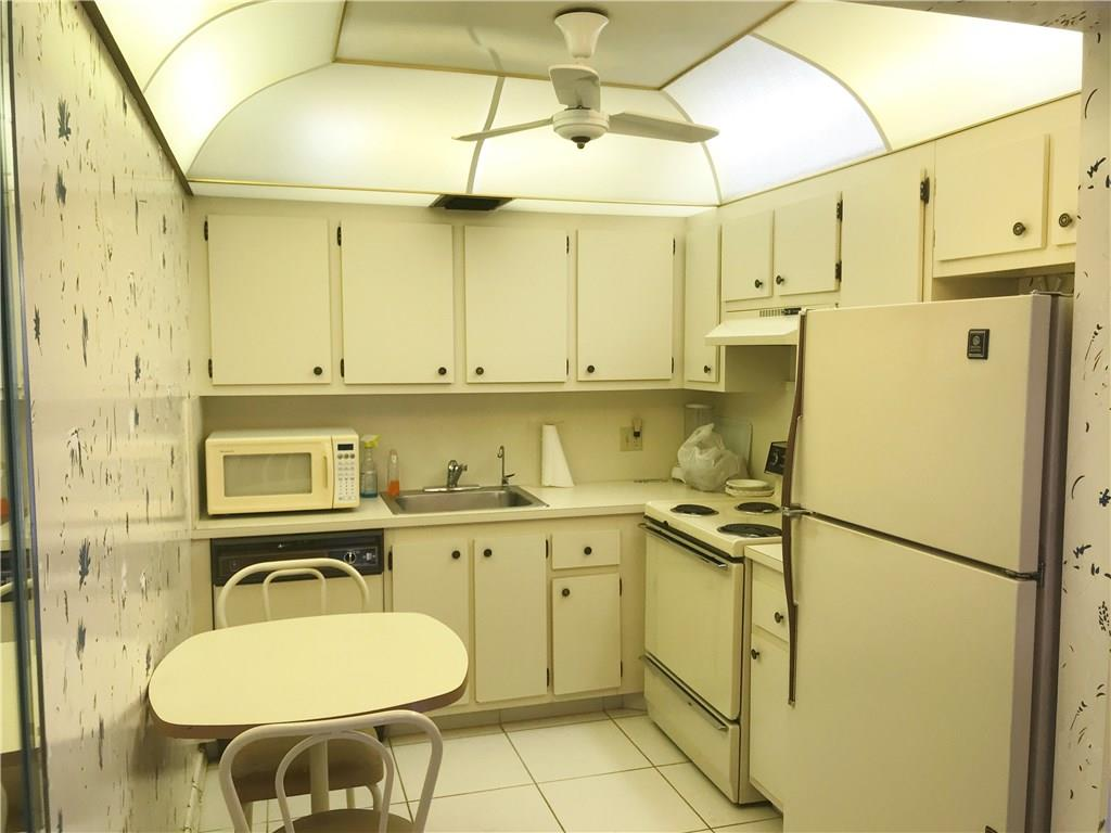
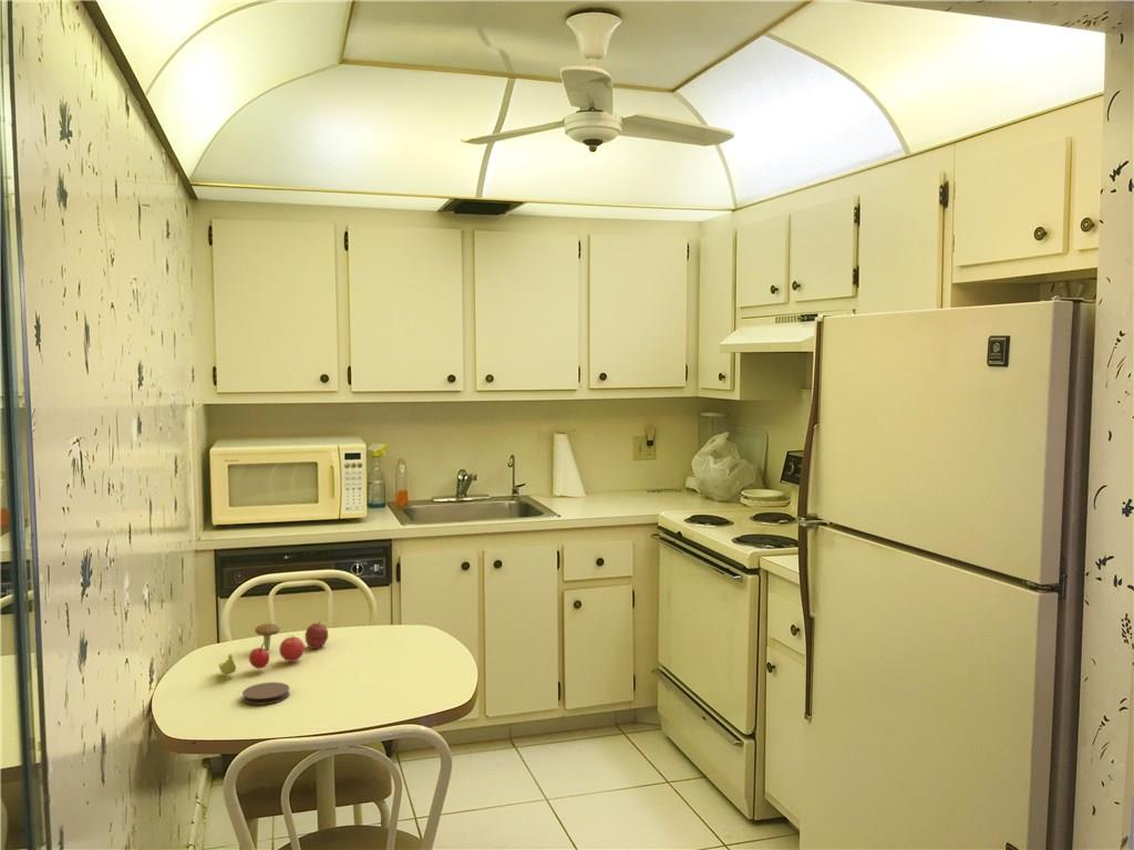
+ coaster (266, 693)
+ fruit (269, 643)
